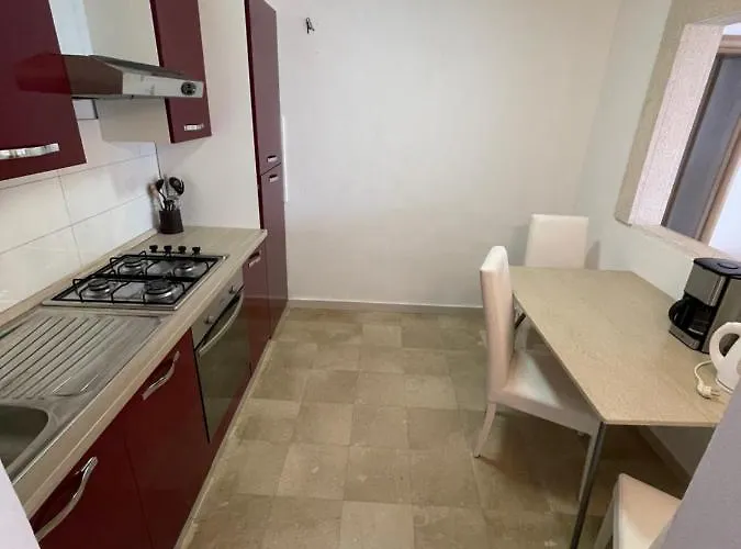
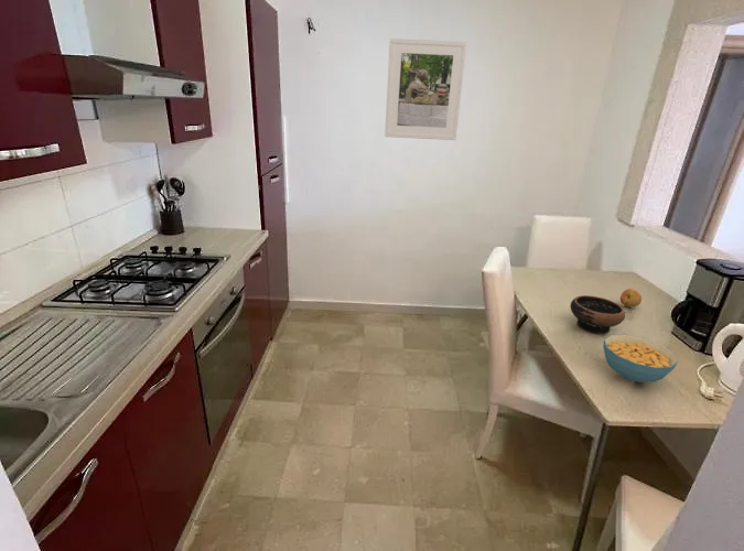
+ bowl (595, 315)
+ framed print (423, 90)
+ cereal bowl (635, 363)
+ fruit (630, 298)
